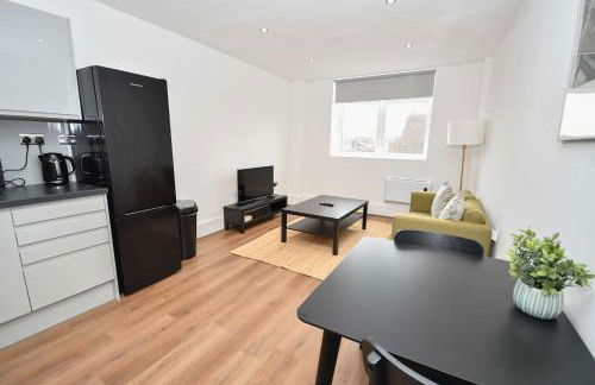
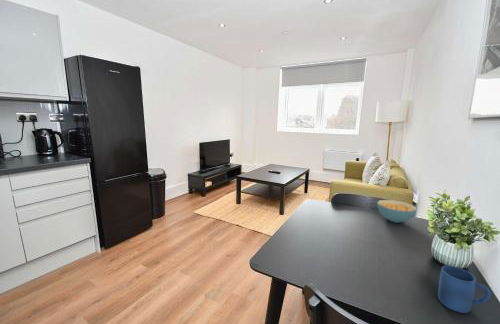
+ mug (463, 291)
+ cereal bowl (395, 212)
